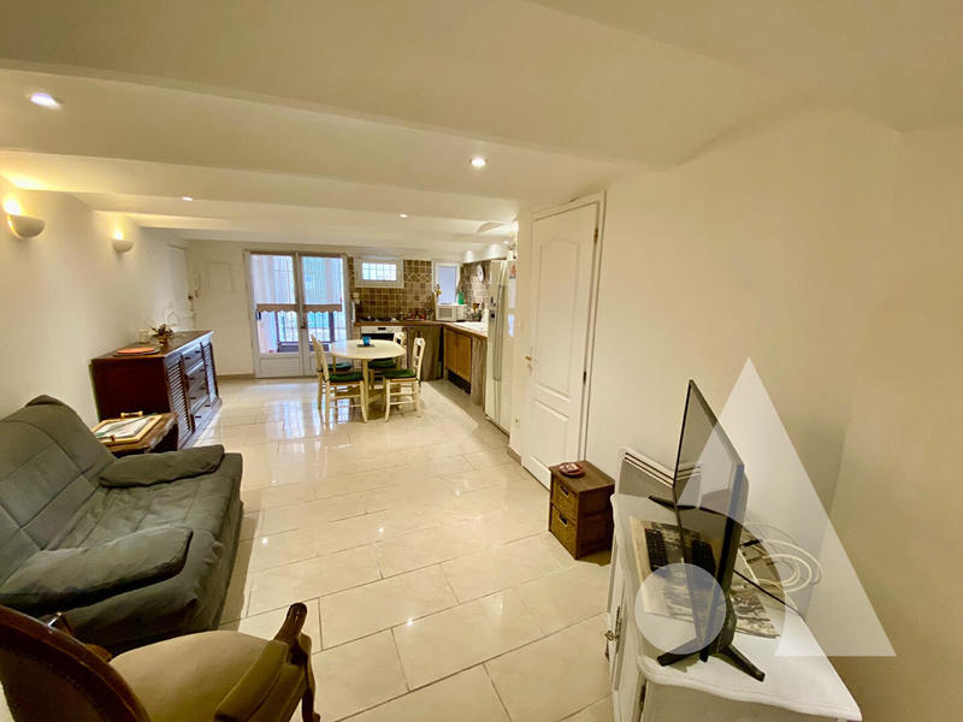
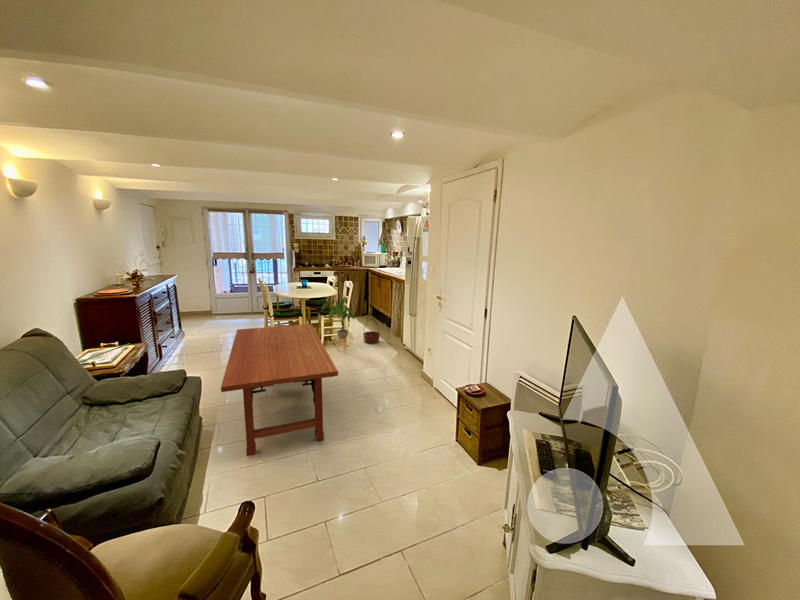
+ coffee table (280, 377)
+ house plant (341, 323)
+ basket (371, 331)
